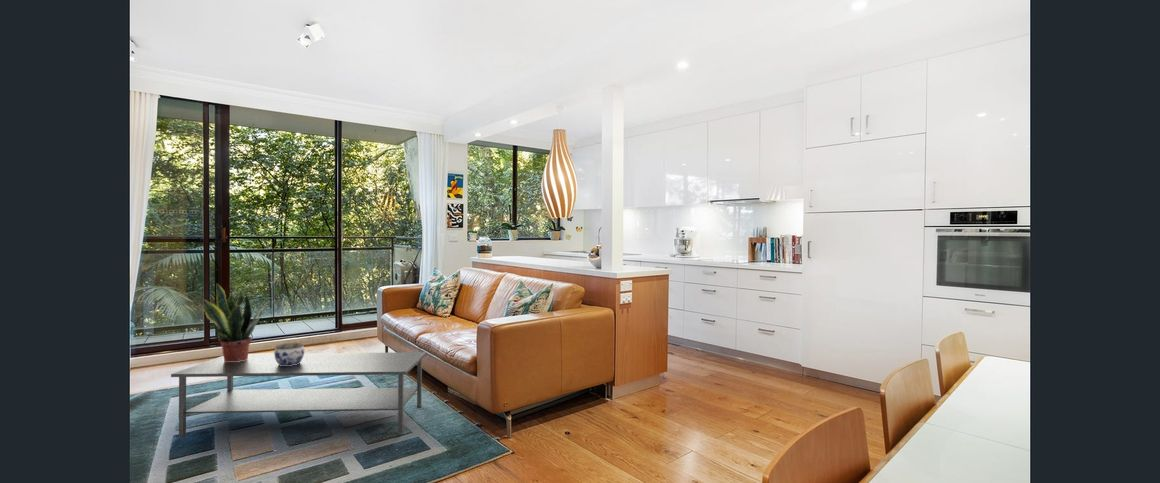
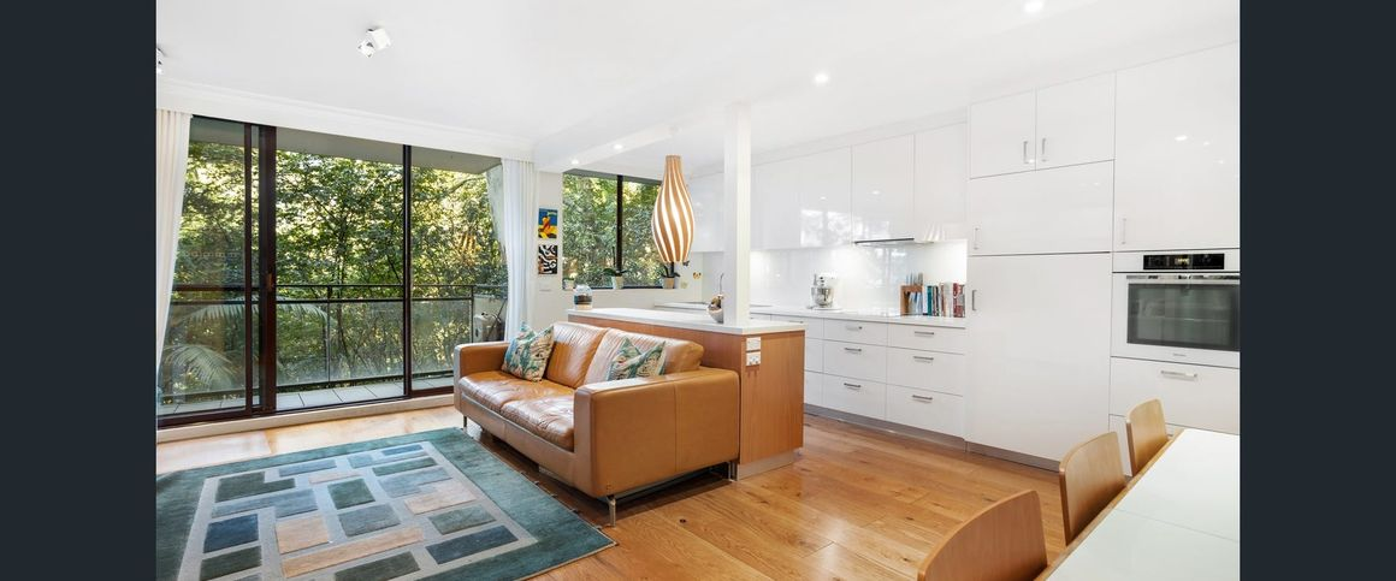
- jar (289, 353)
- coffee table (310, 391)
- potted plant (234, 321)
